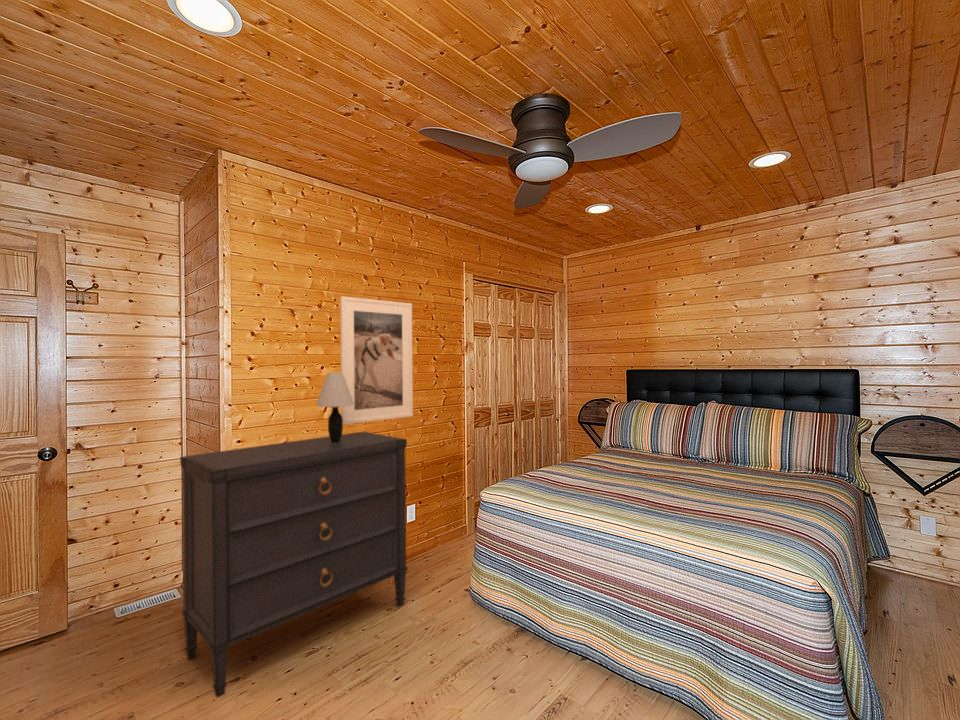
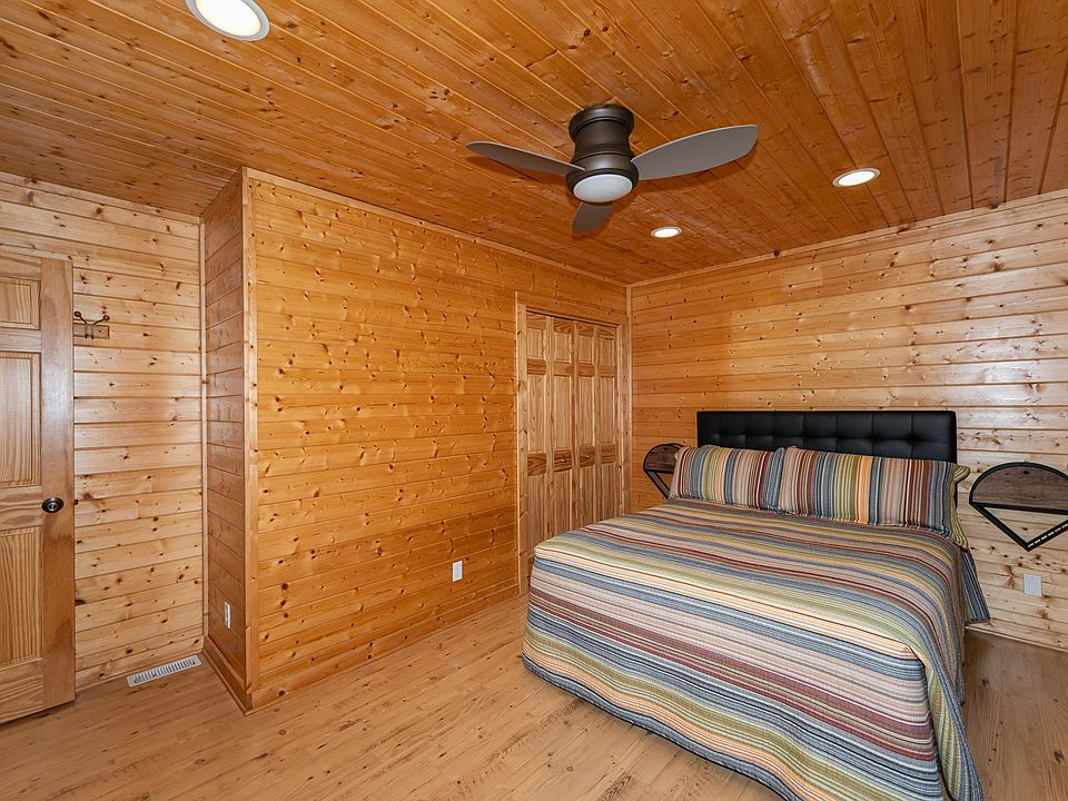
- table lamp (335, 407)
- dresser (305, 538)
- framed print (378, 360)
